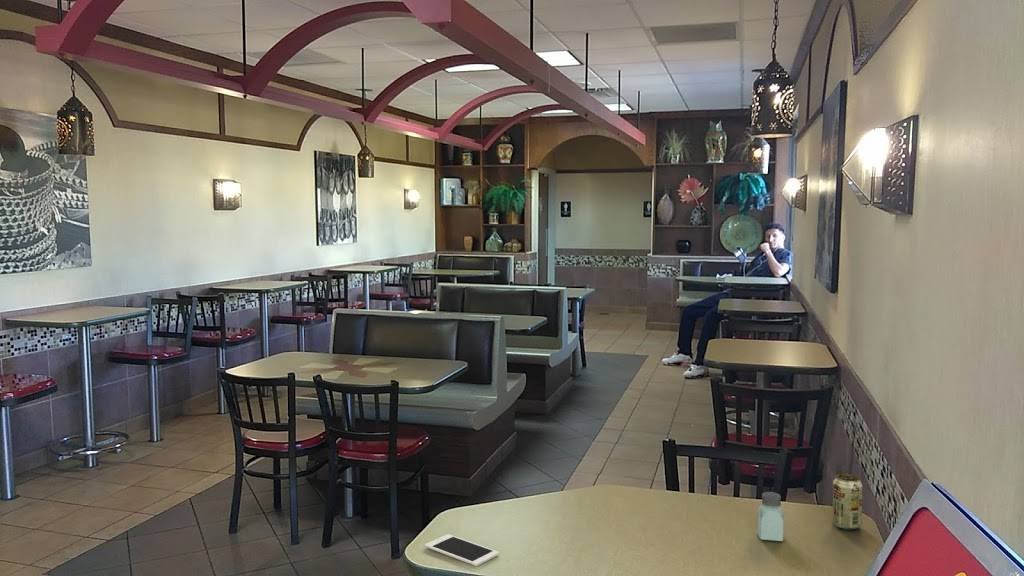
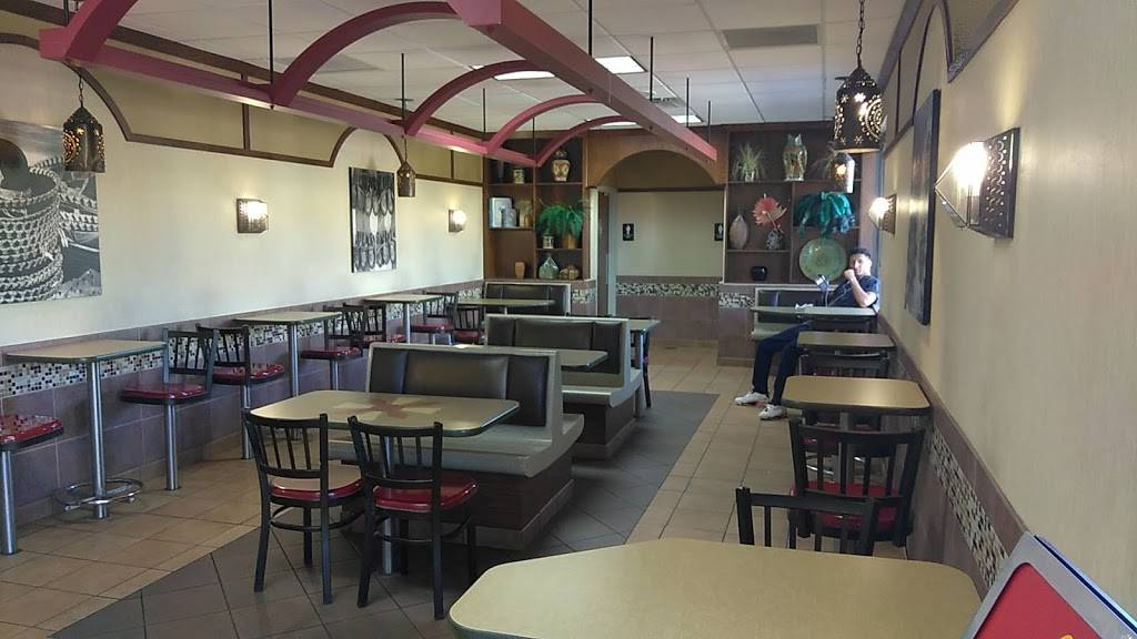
- beverage can (847, 501)
- cell phone (461, 549)
- saltshaker (771, 516)
